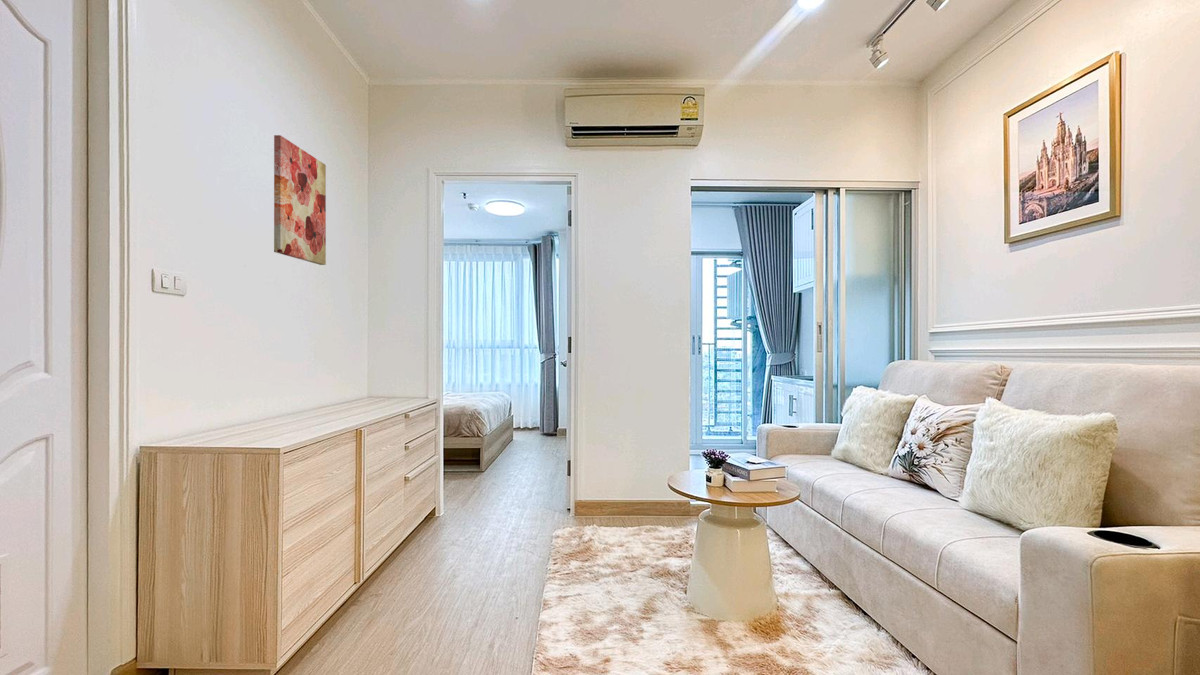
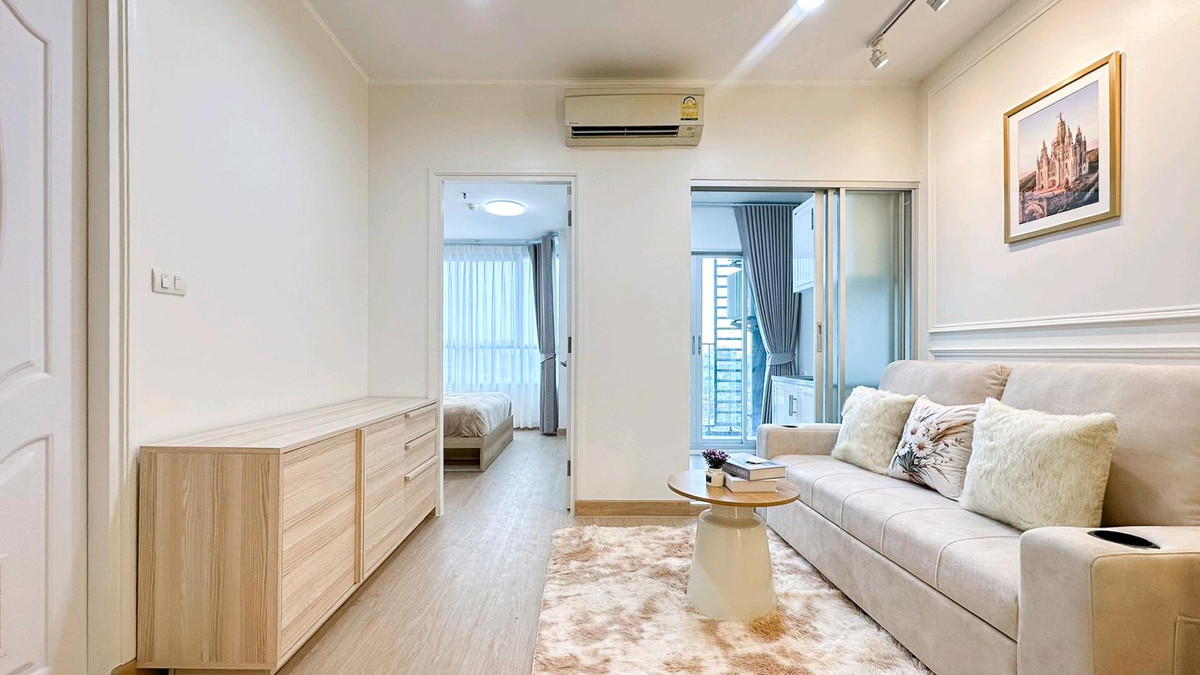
- wall art (301, 205)
